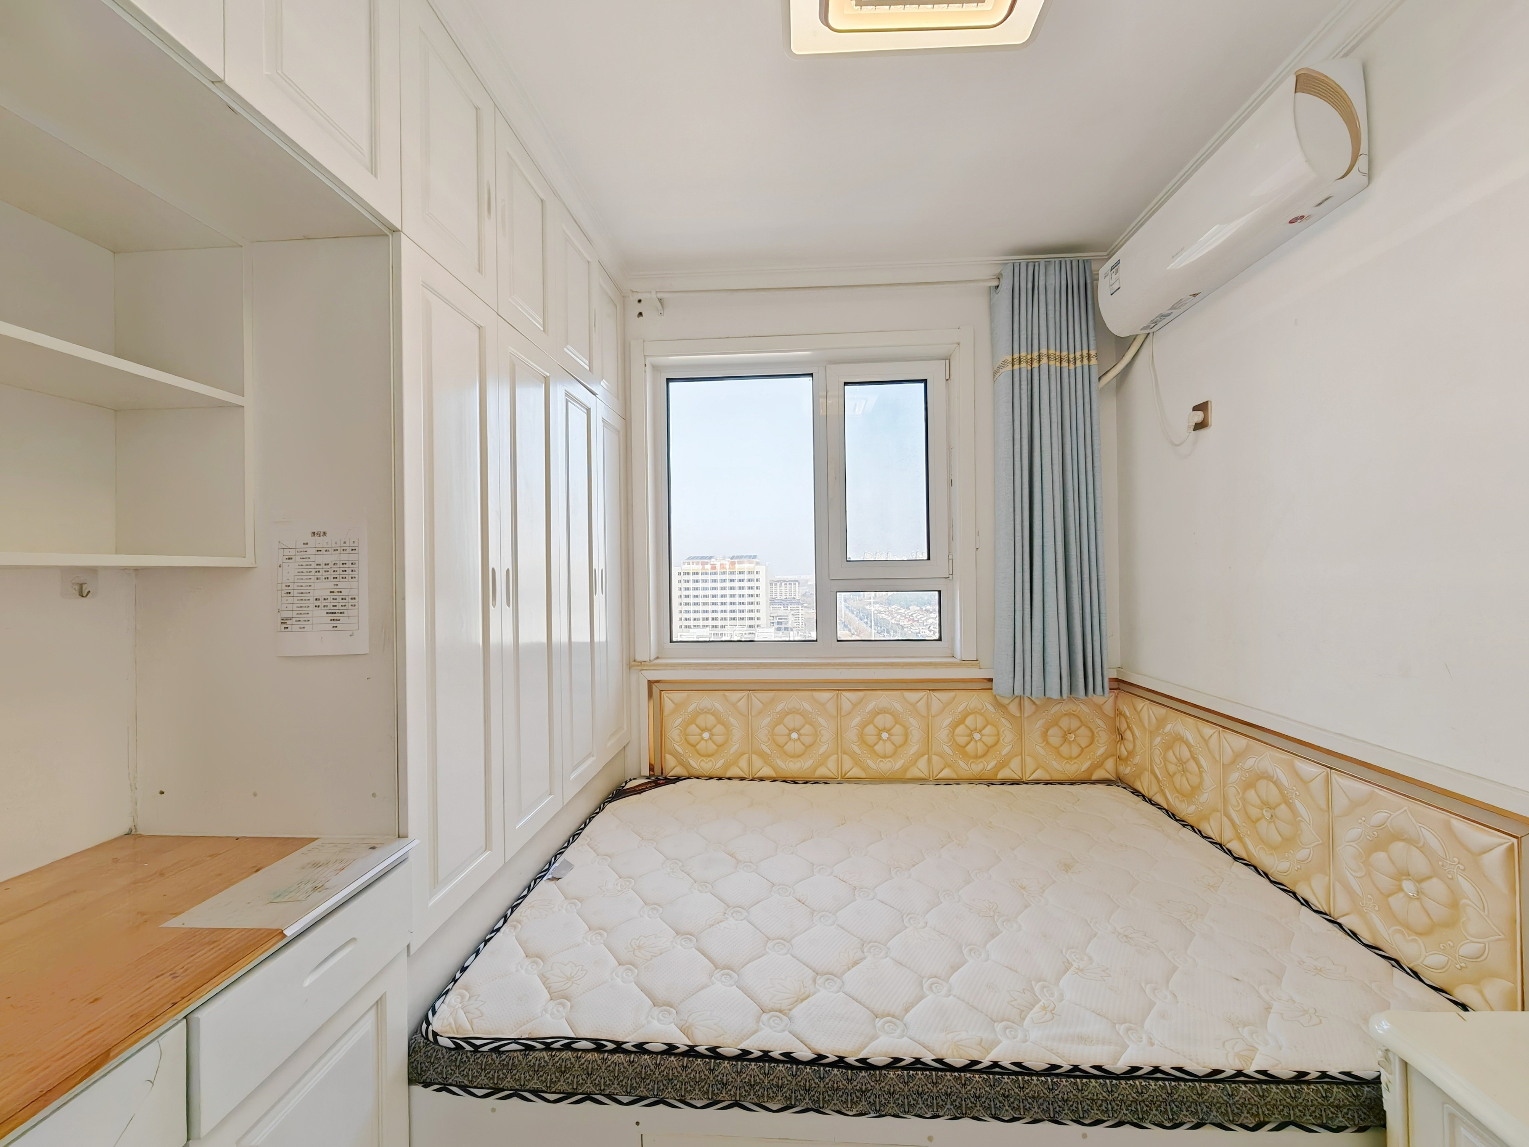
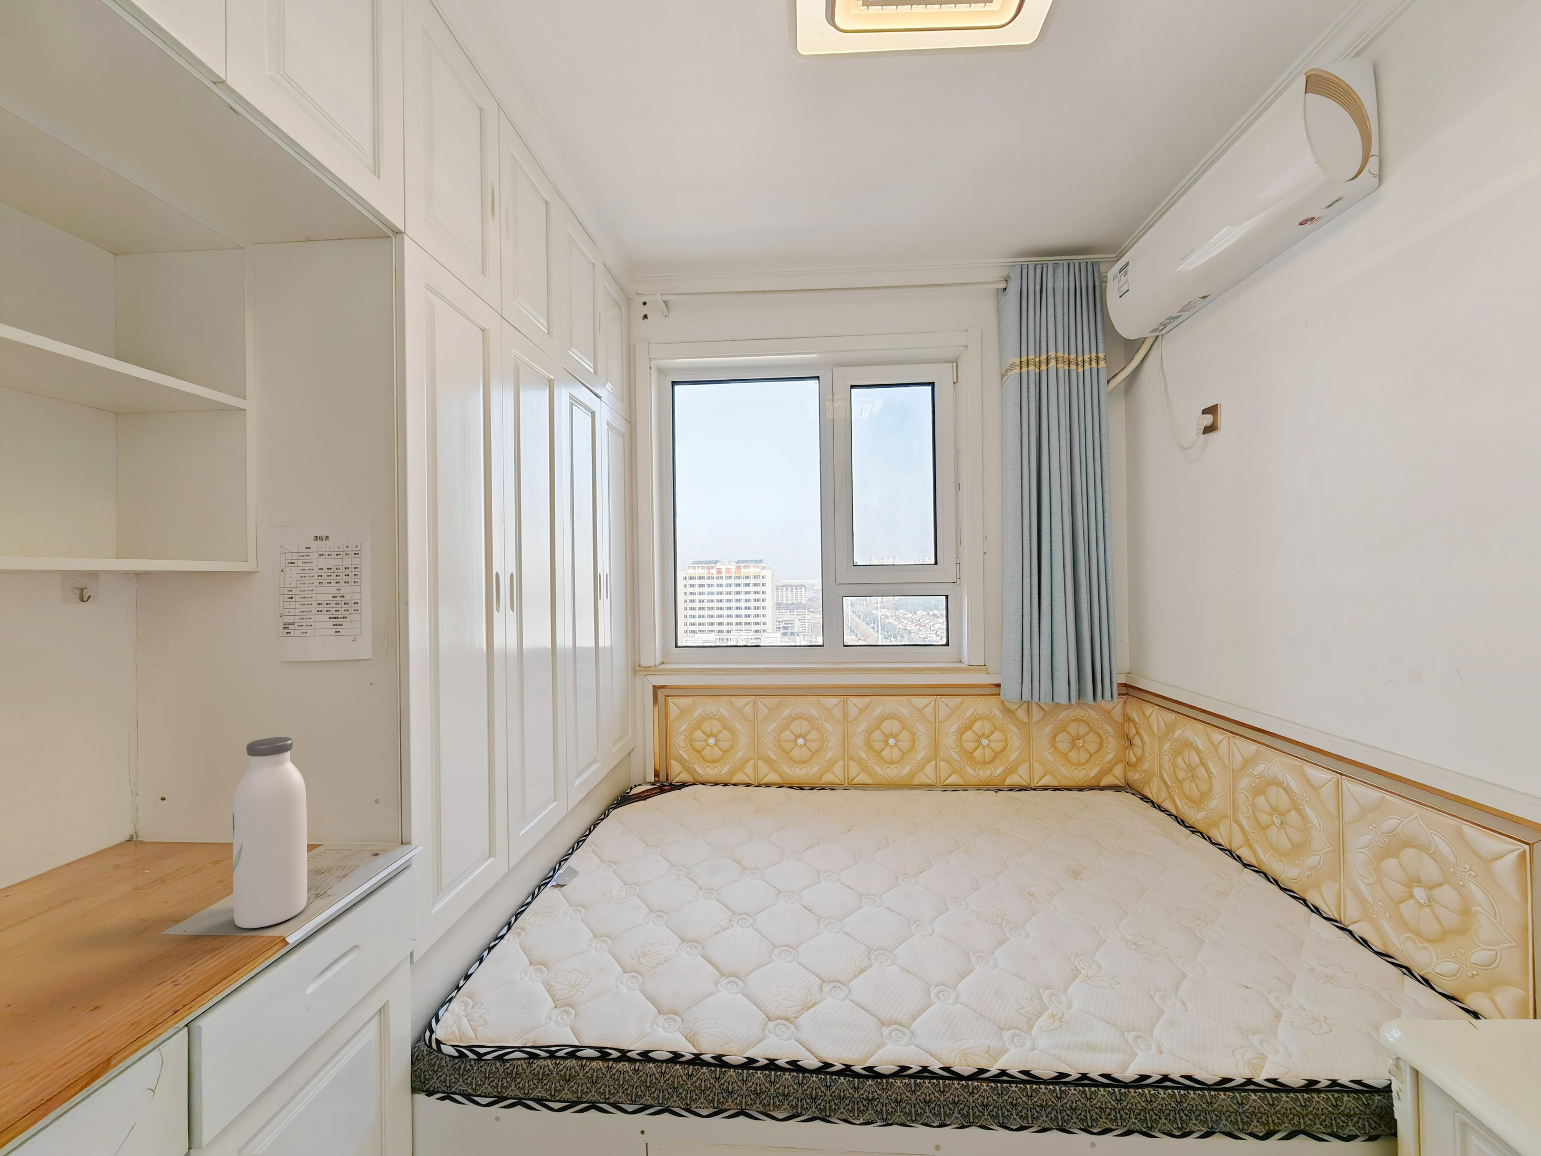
+ water bottle (271, 827)
